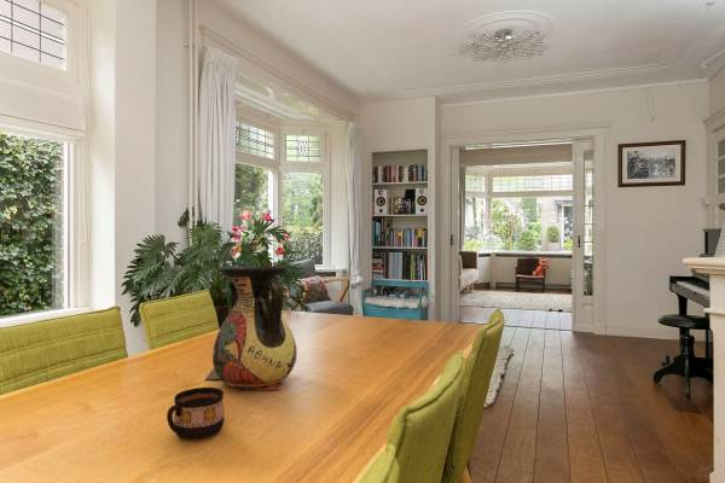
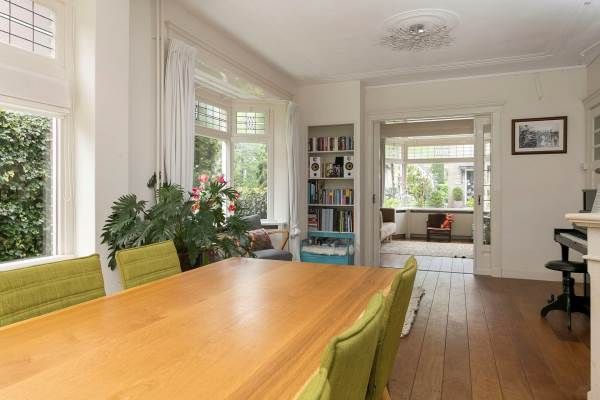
- vase (250, 322)
- cup (196, 413)
